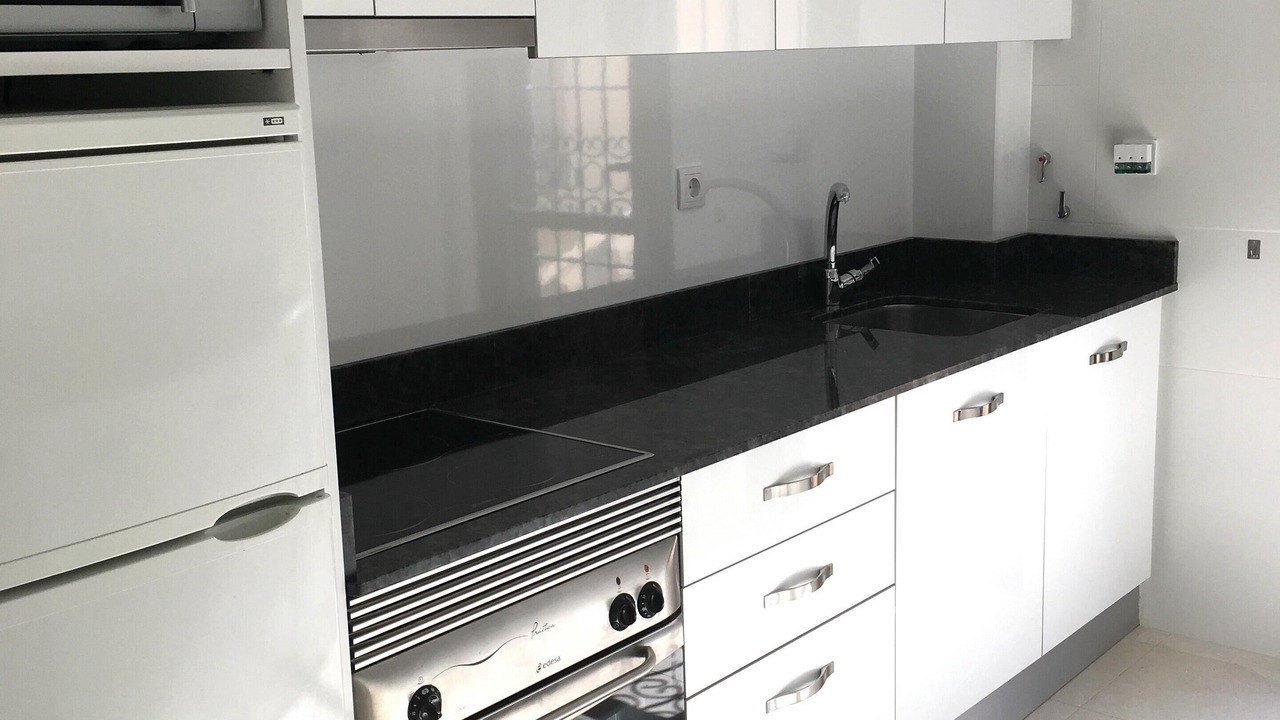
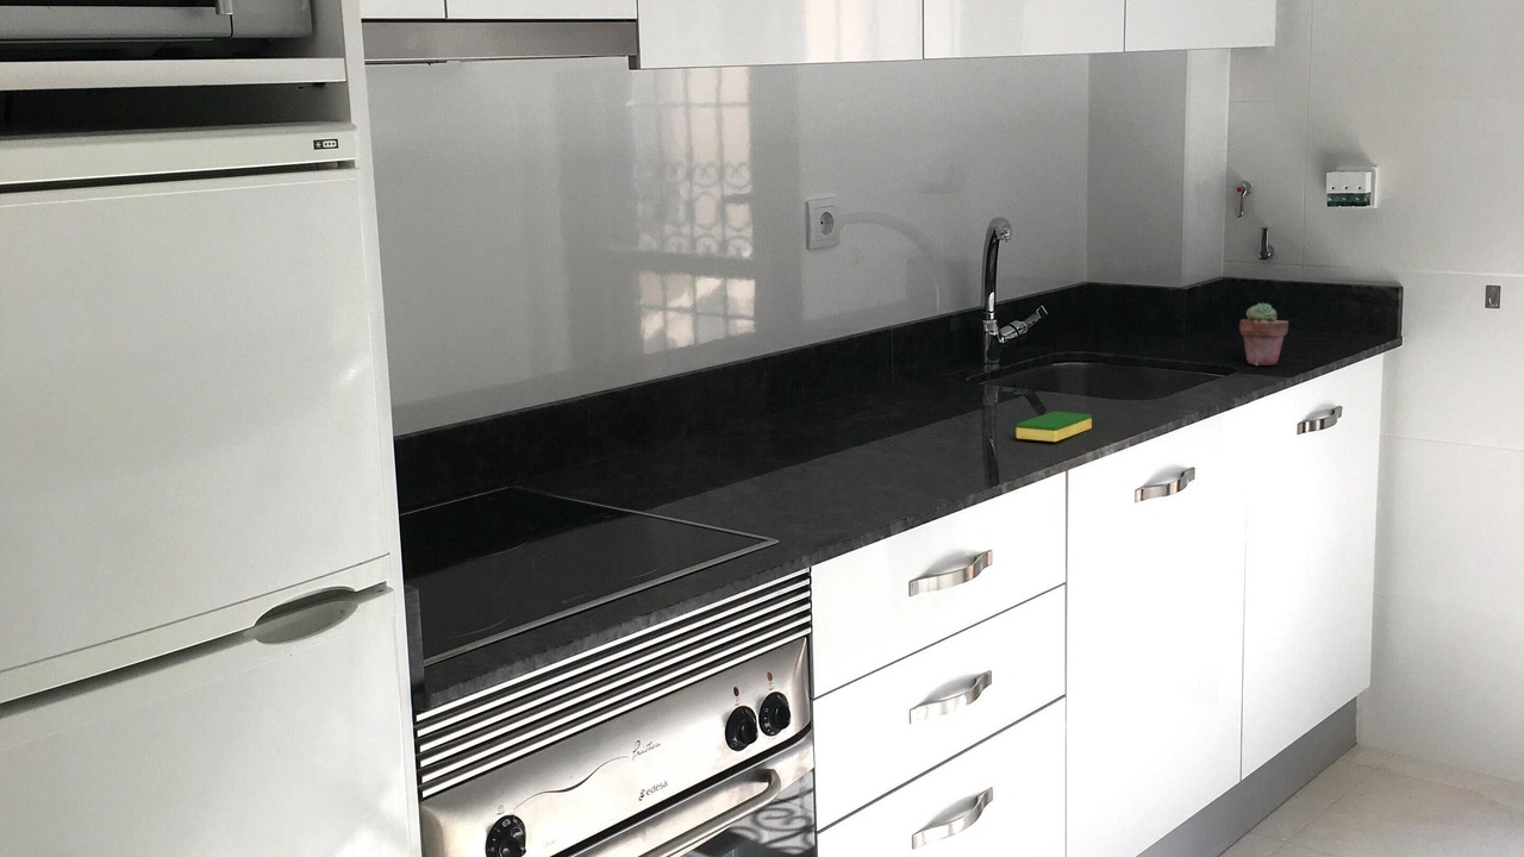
+ potted succulent (1263, 332)
+ dish sponge (1054, 426)
